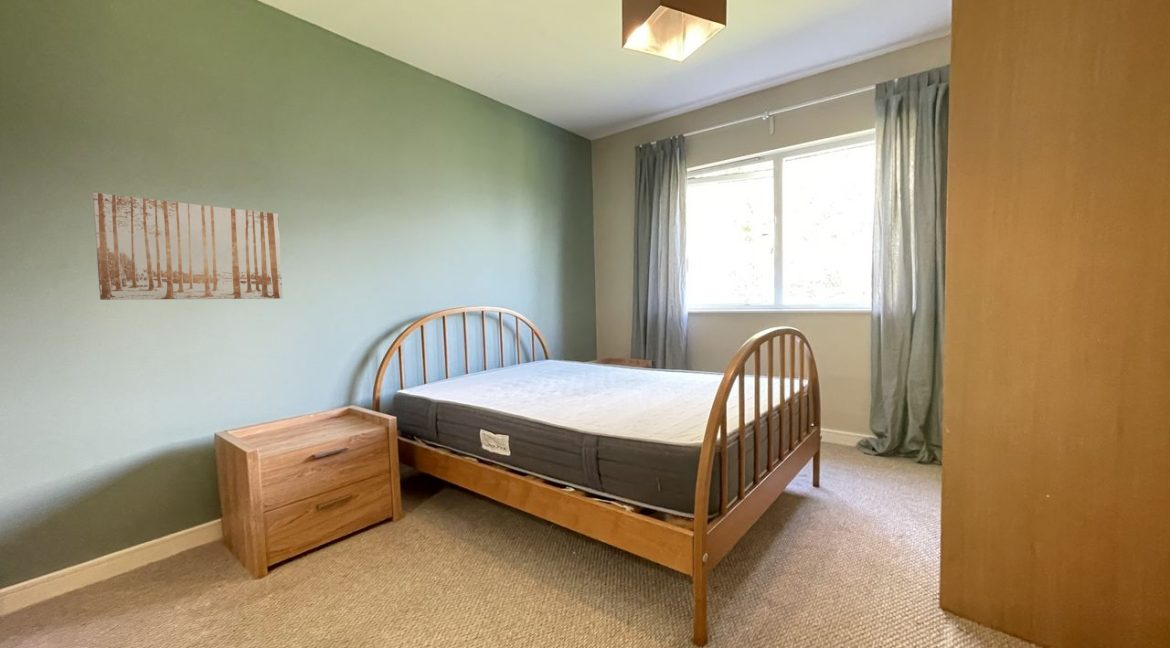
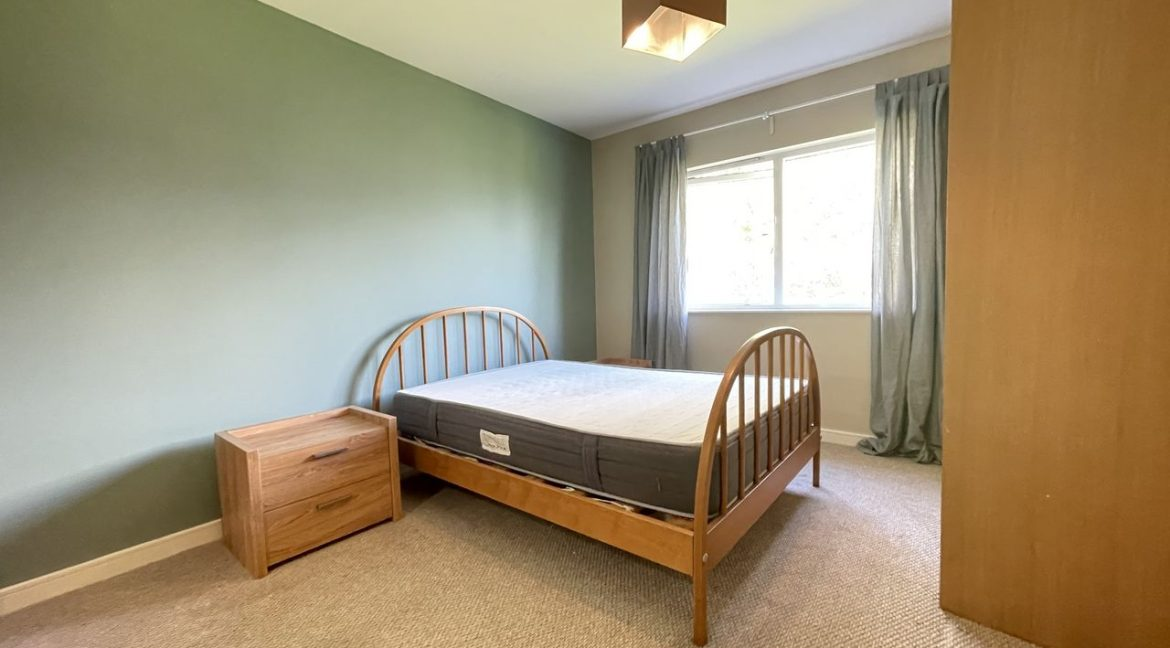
- wall art (198, 252)
